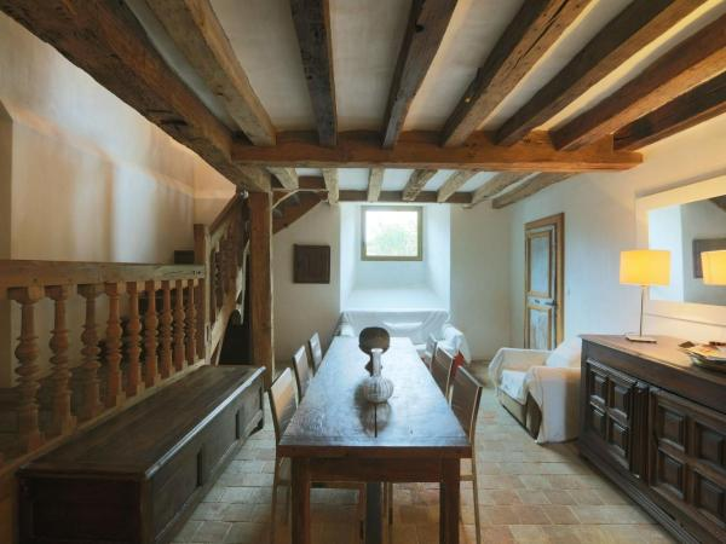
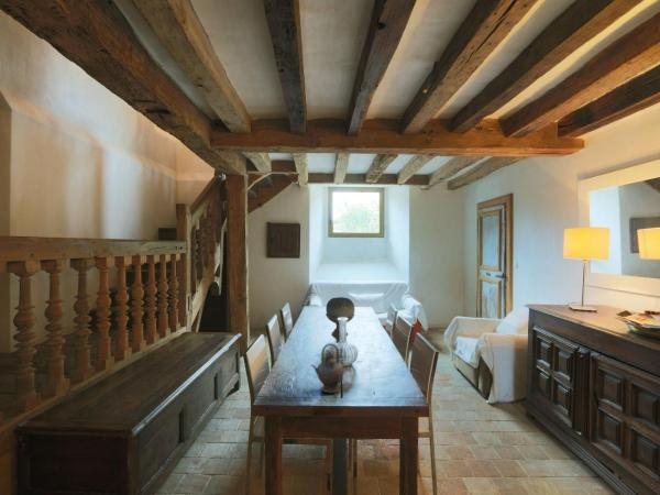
+ teapot (327, 366)
